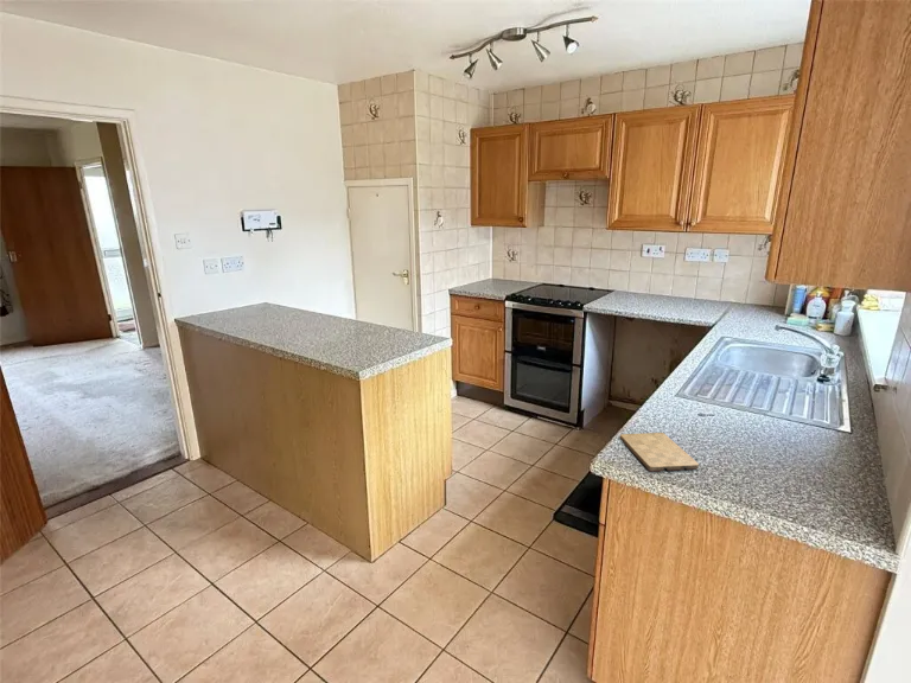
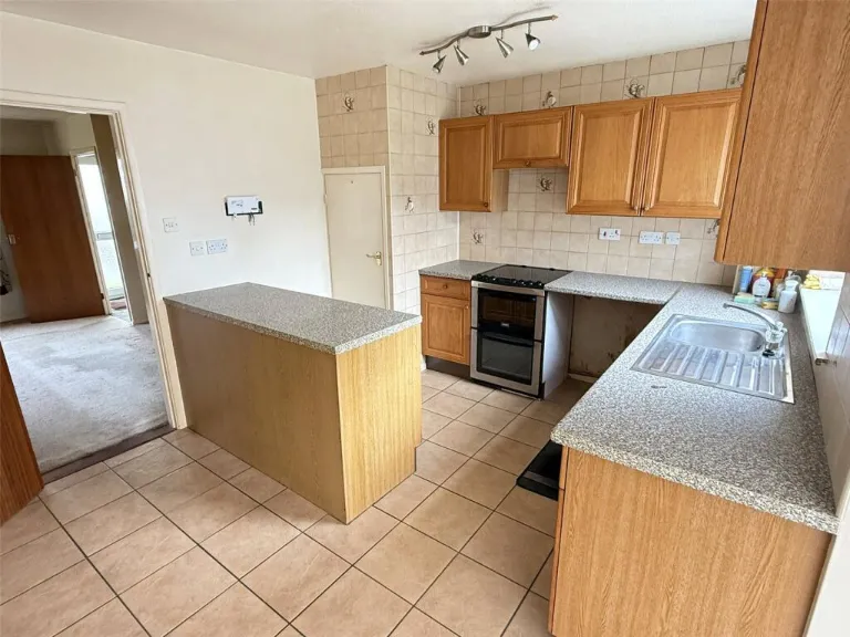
- cutting board (656, 449)
